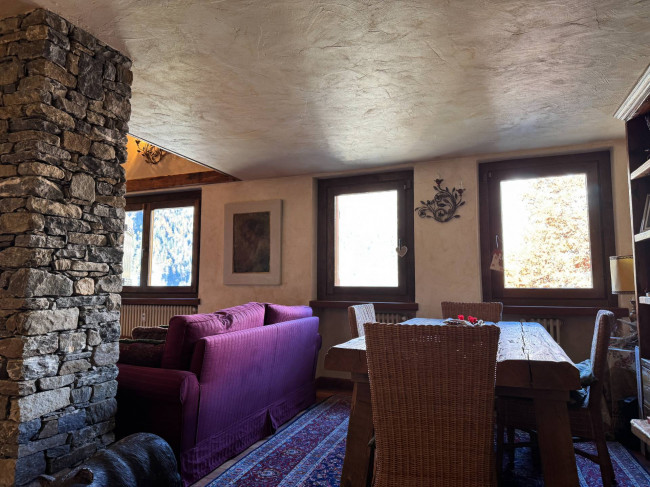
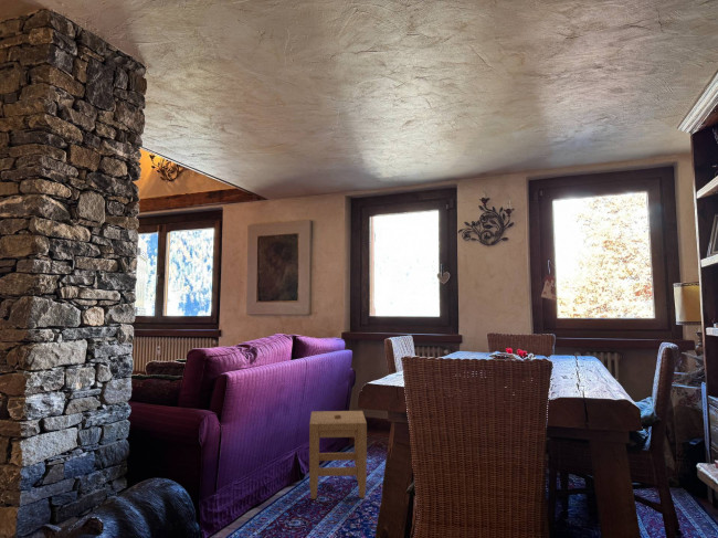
+ stool (337, 453)
